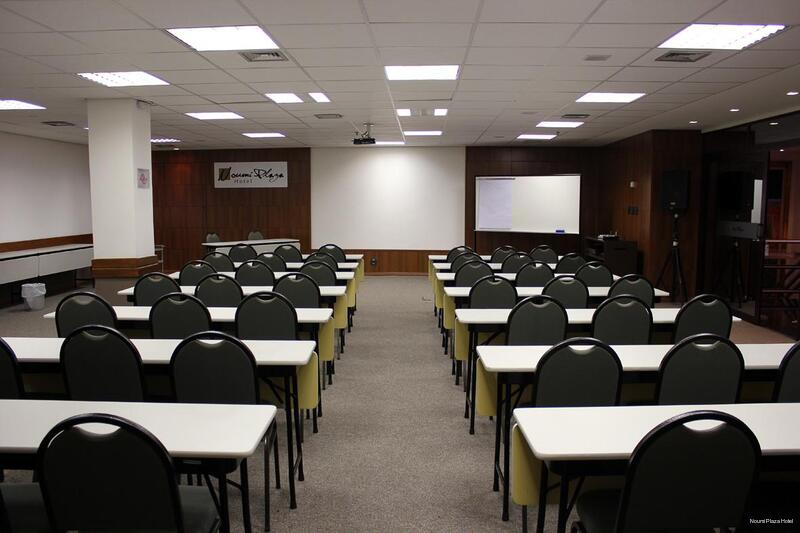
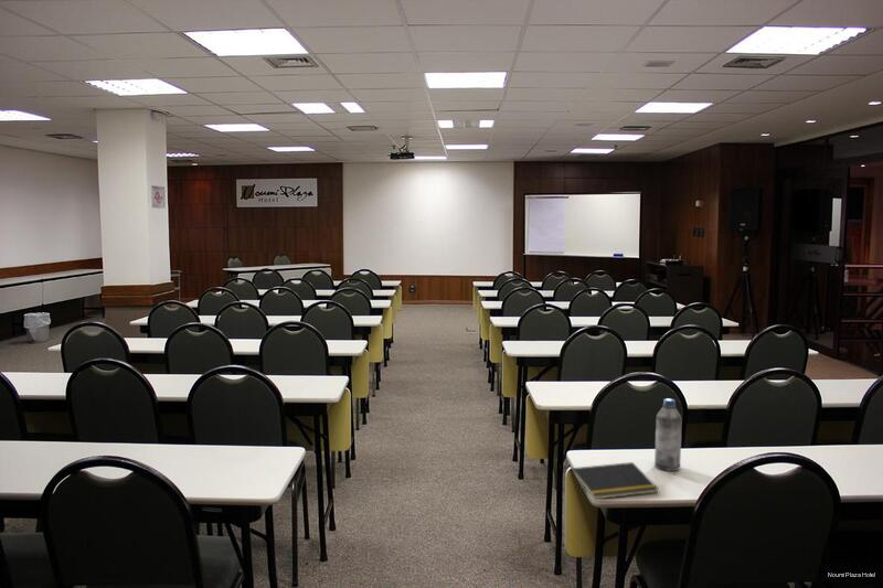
+ notepad (614, 479)
+ water bottle (668, 432)
